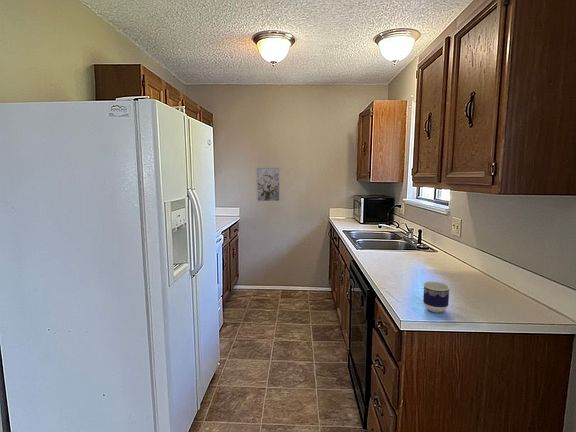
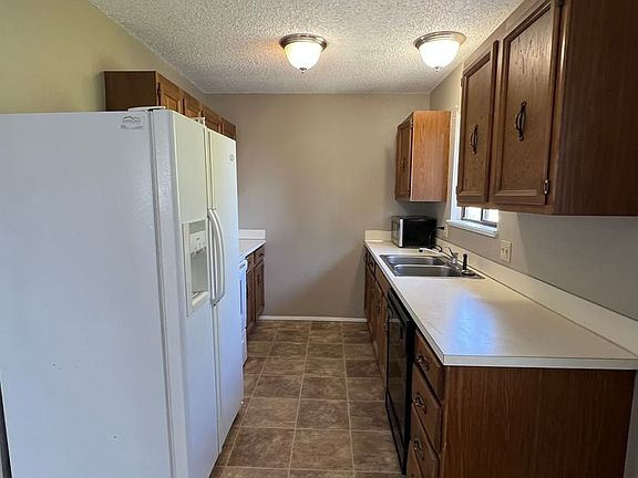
- wall art (268, 184)
- cup (435, 296)
